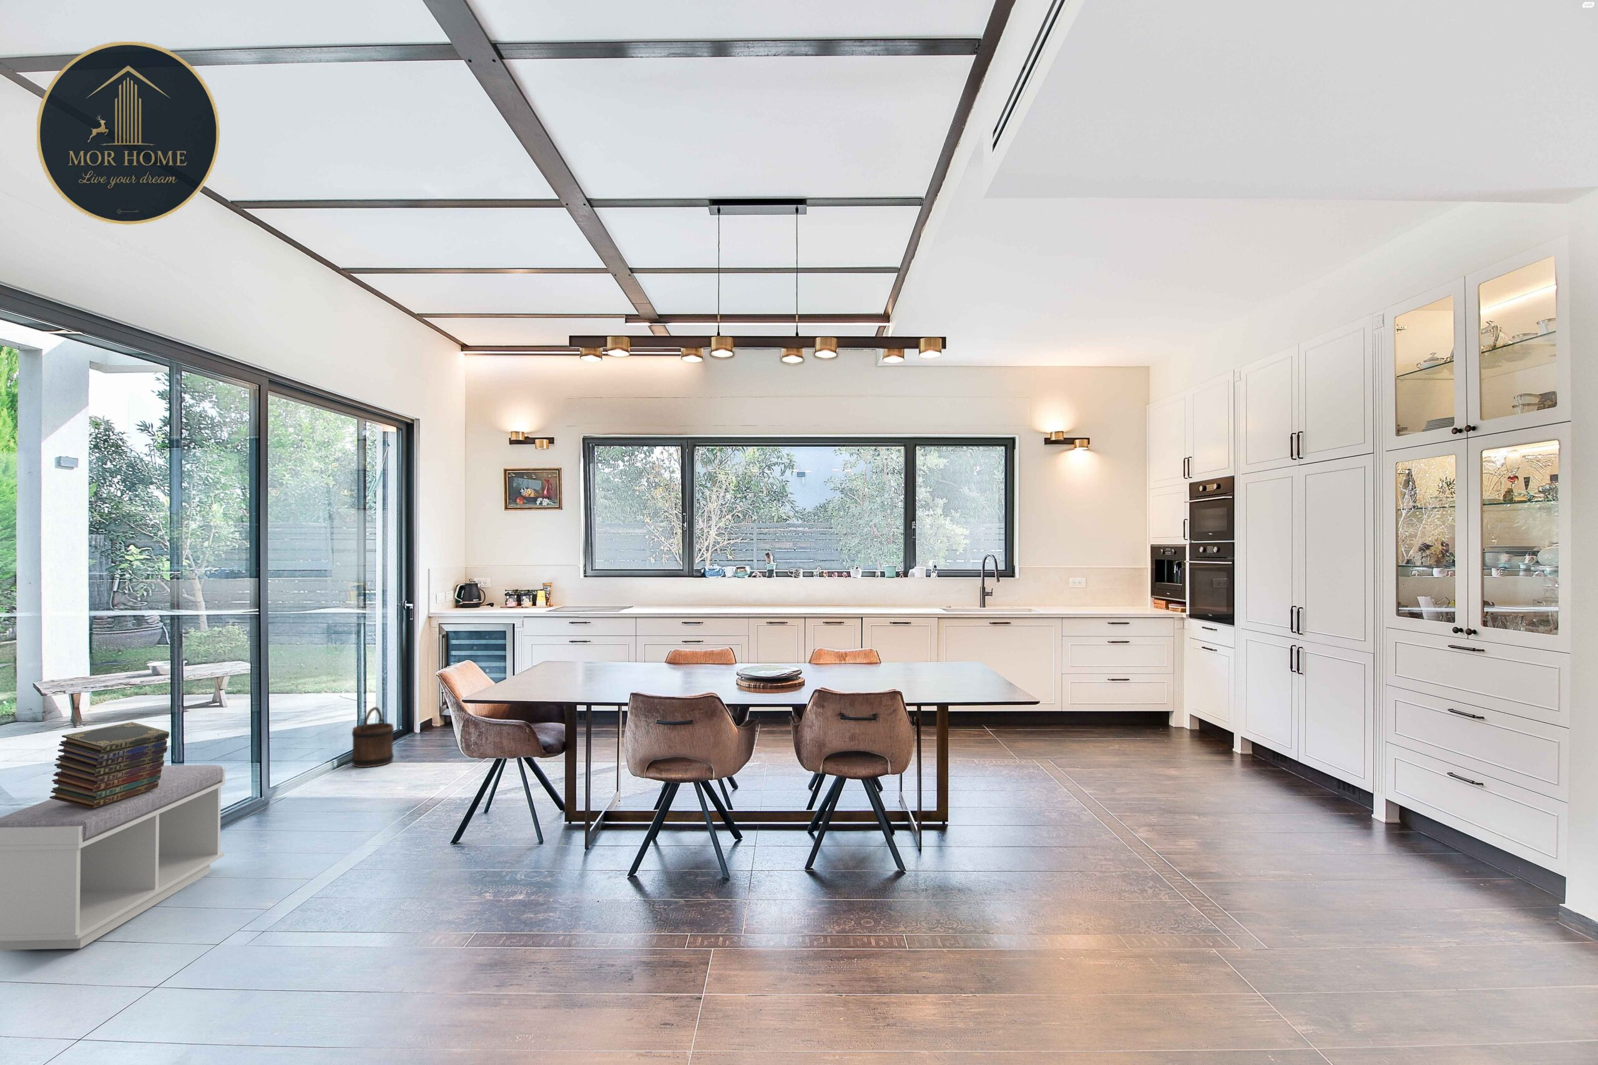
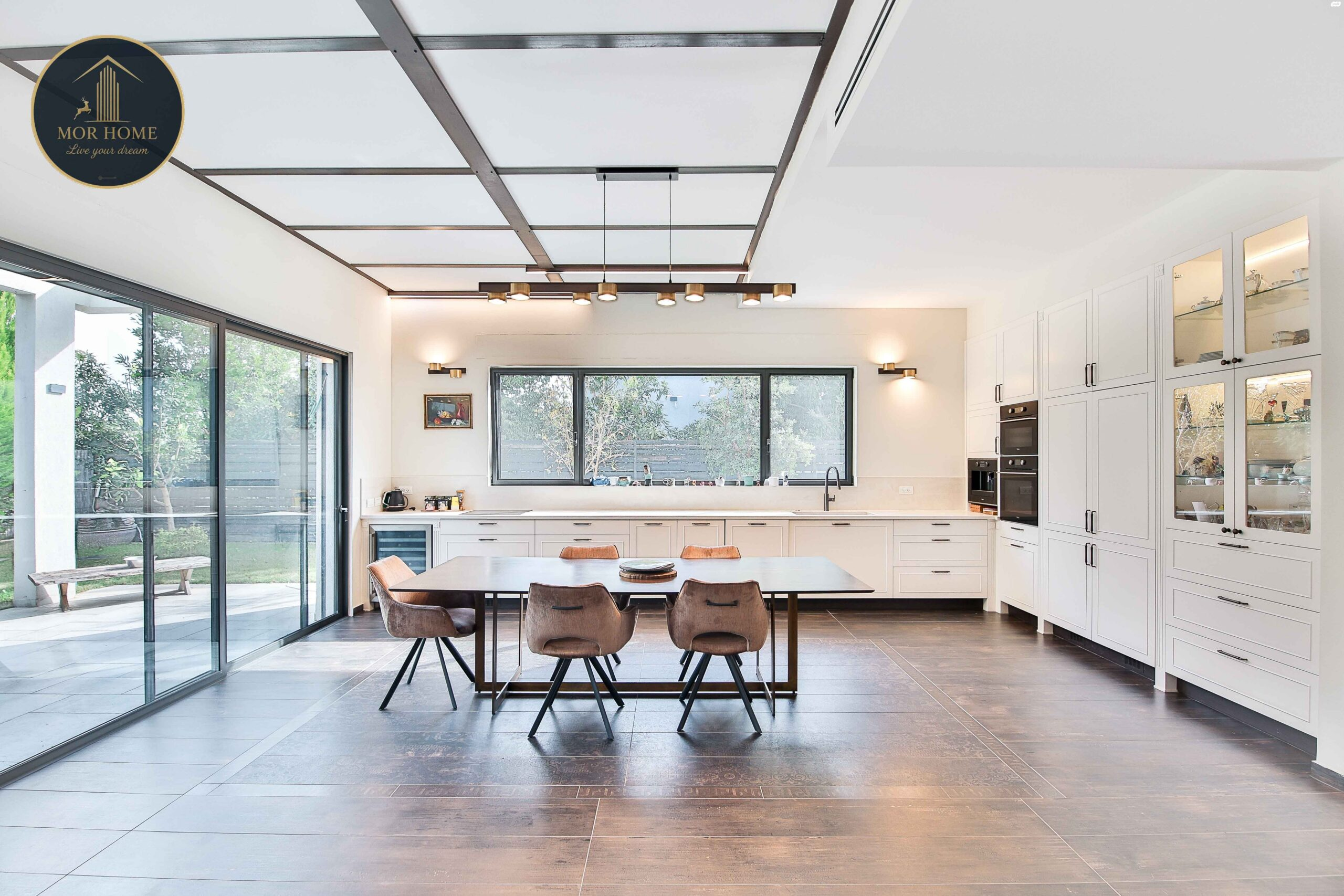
- bucket (372, 735)
- bench (114, 846)
- book stack (106, 767)
